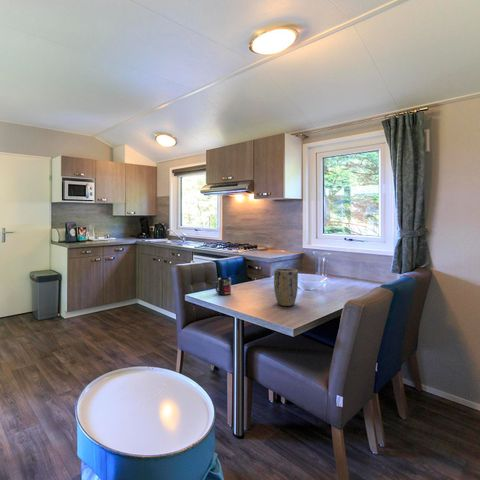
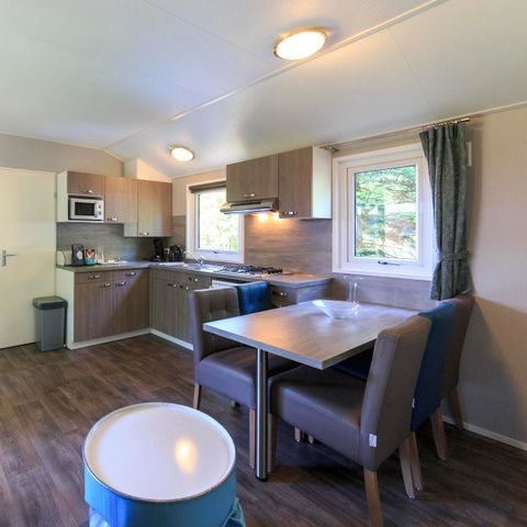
- mug (222, 286)
- plant pot (285, 286)
